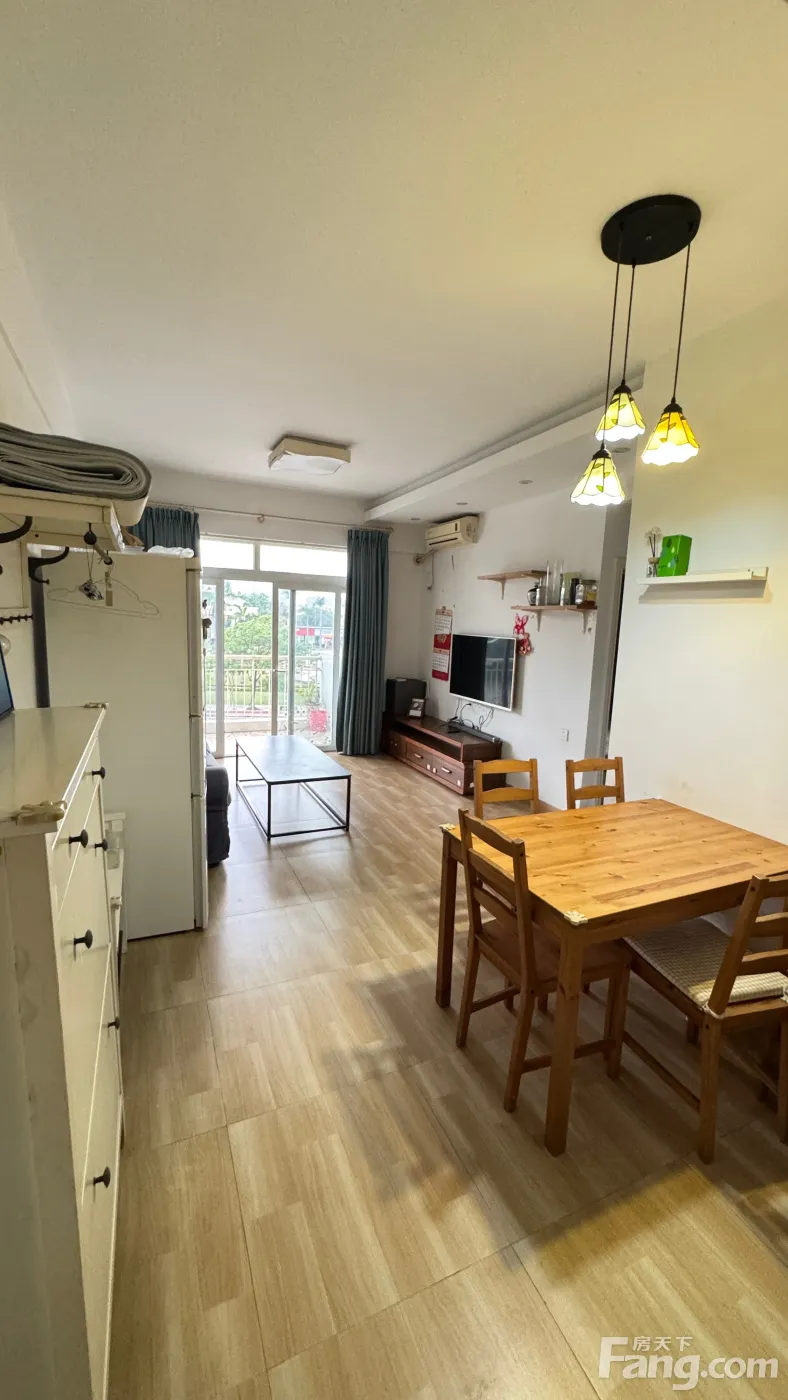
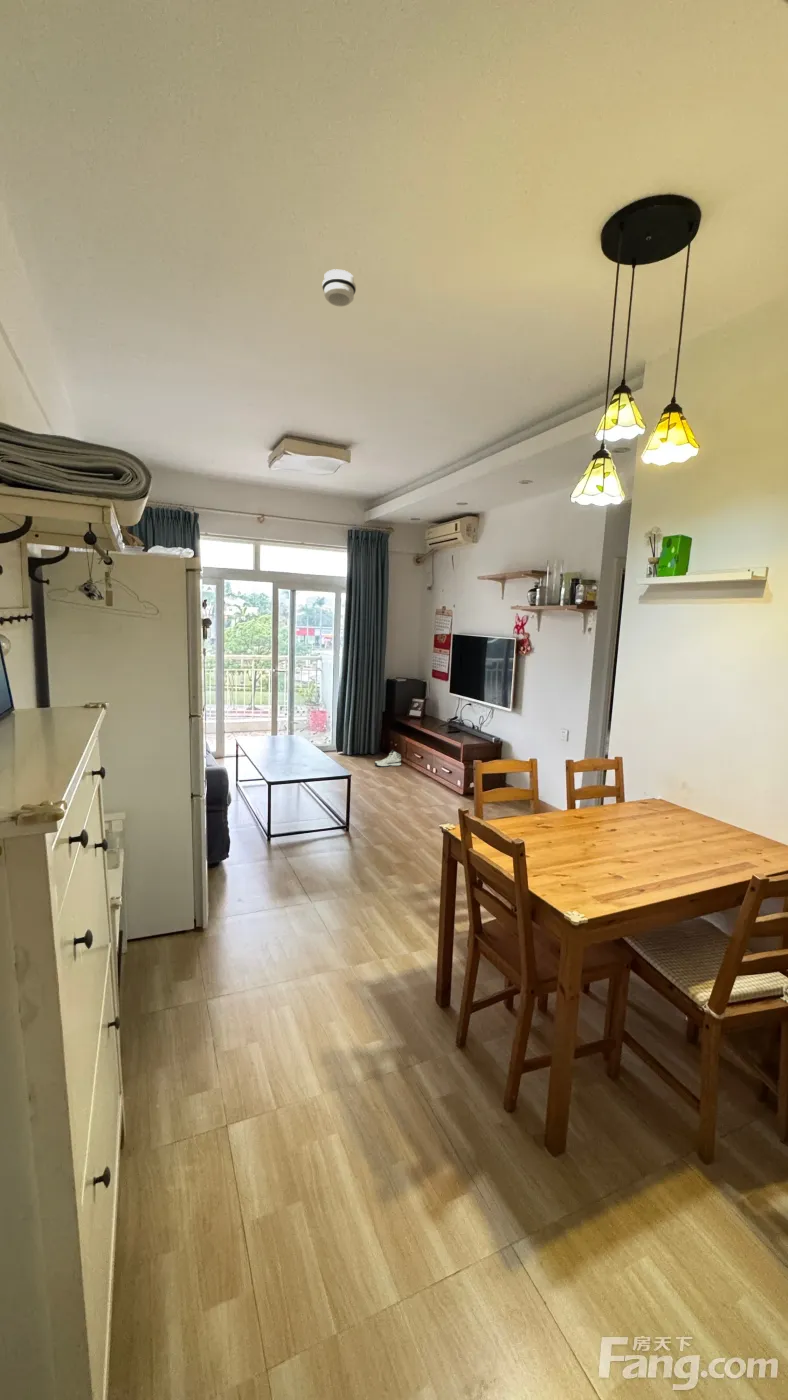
+ smoke detector (339, 289)
+ sneaker (387, 757)
